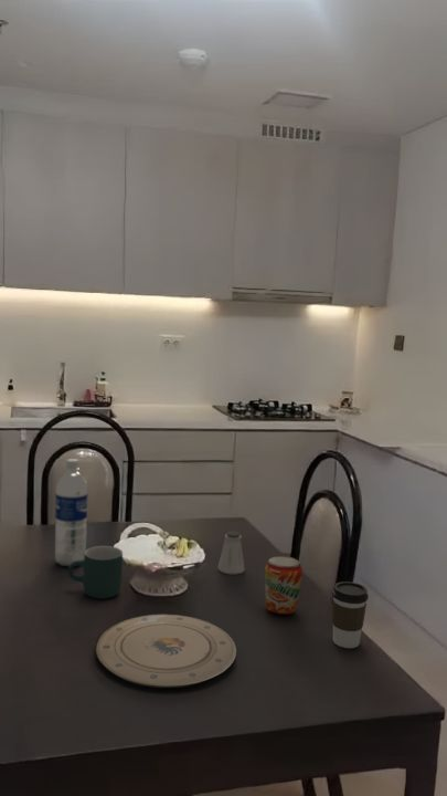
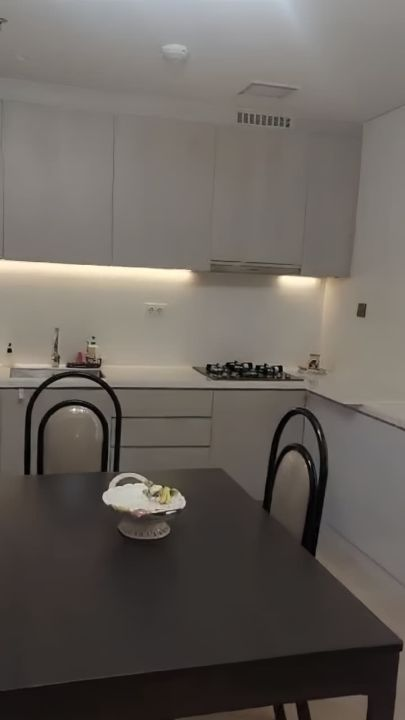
- beverage can (283, 585)
- coffee cup (348, 615)
- water bottle (71, 511)
- mug (96, 573)
- plate (166, 649)
- saltshaker (232, 551)
